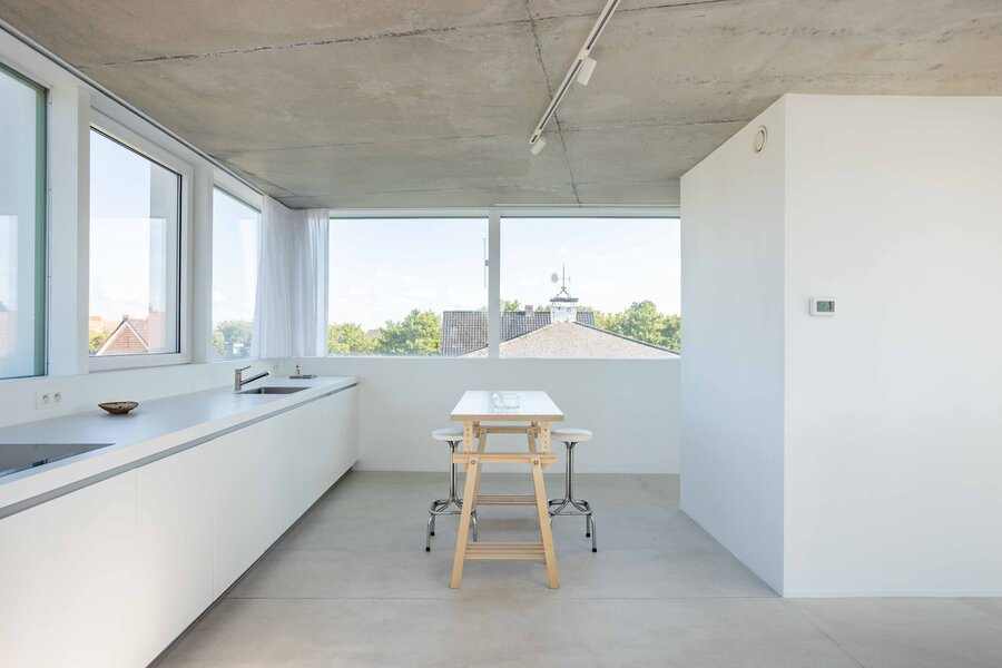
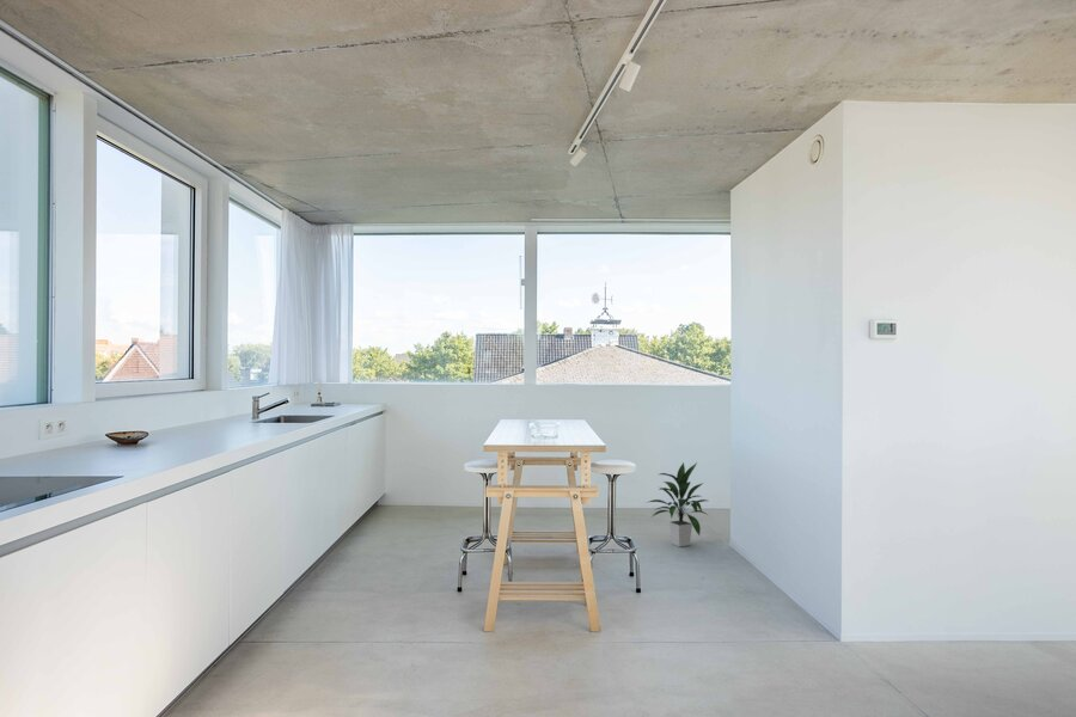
+ indoor plant (680, 504)
